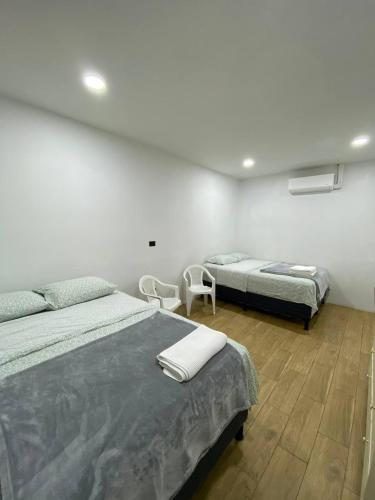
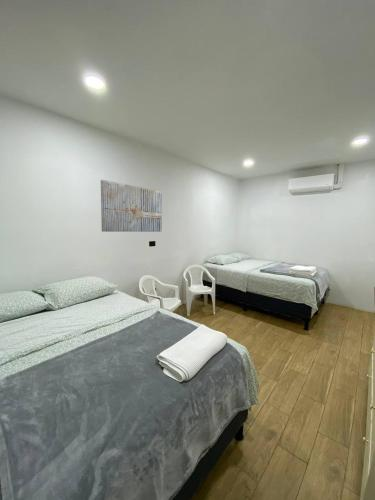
+ wall art (134, 209)
